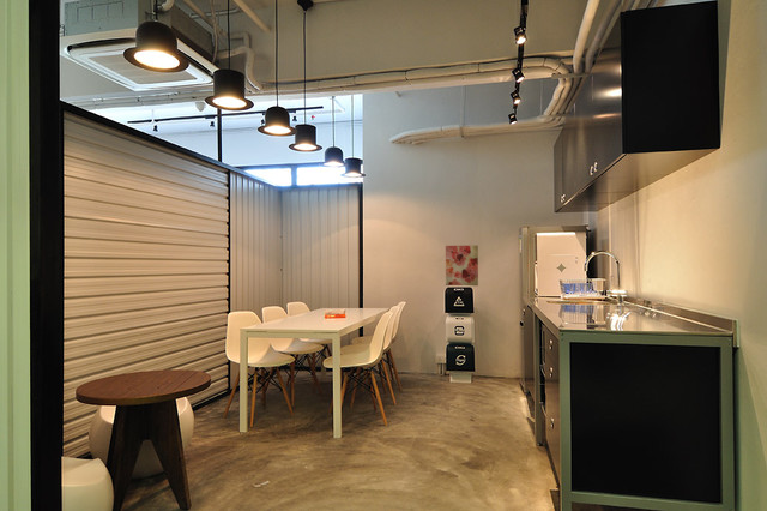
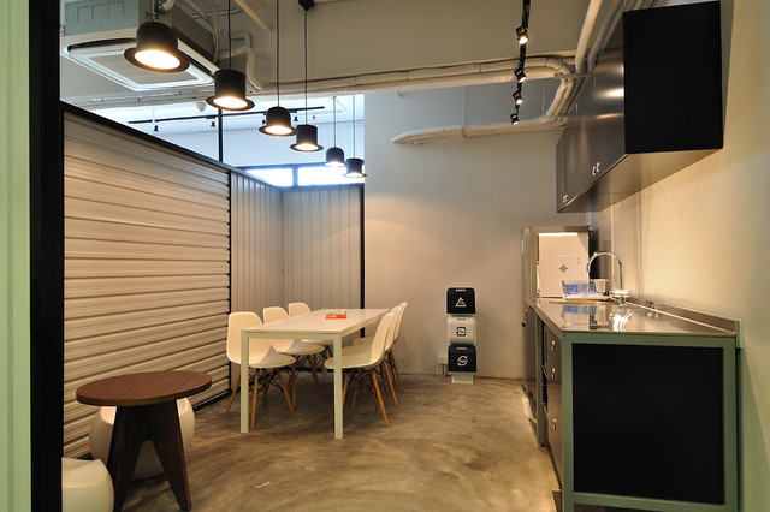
- wall art (461, 265)
